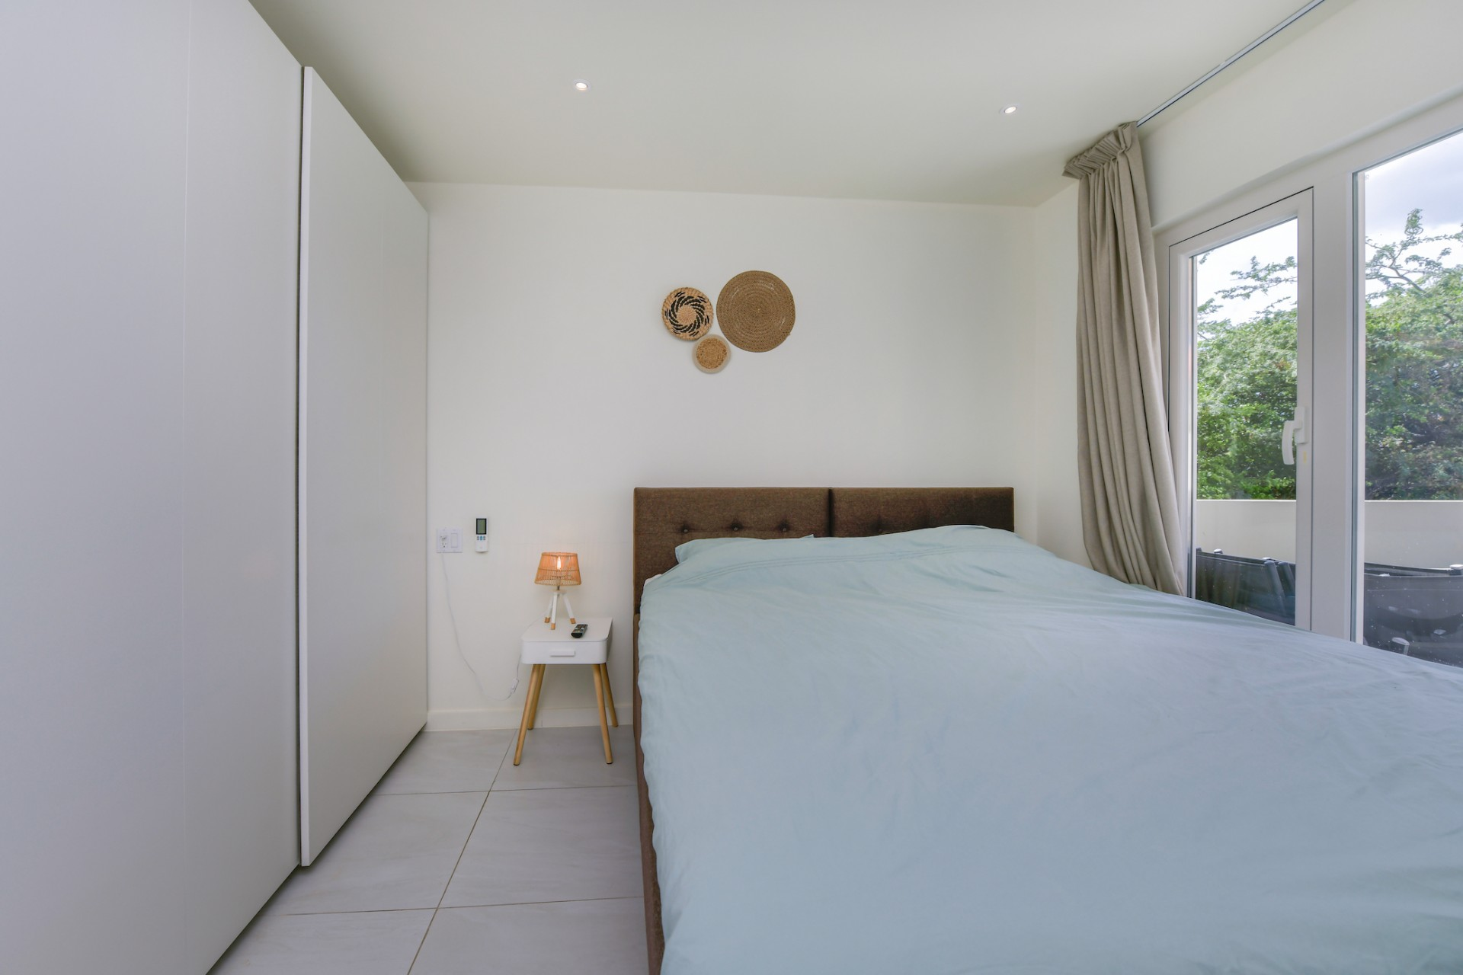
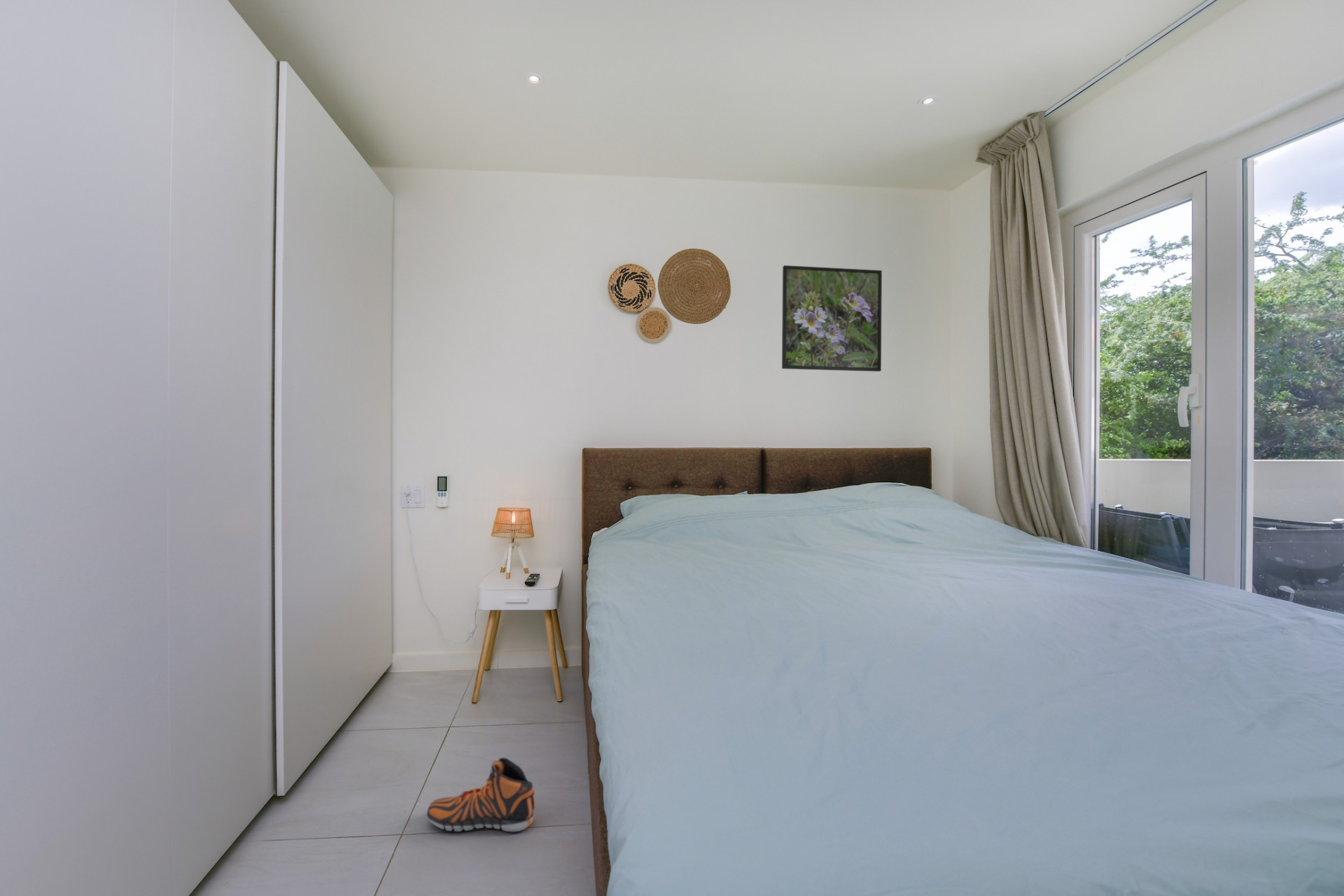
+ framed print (832, 318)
+ sneaker (482, 790)
